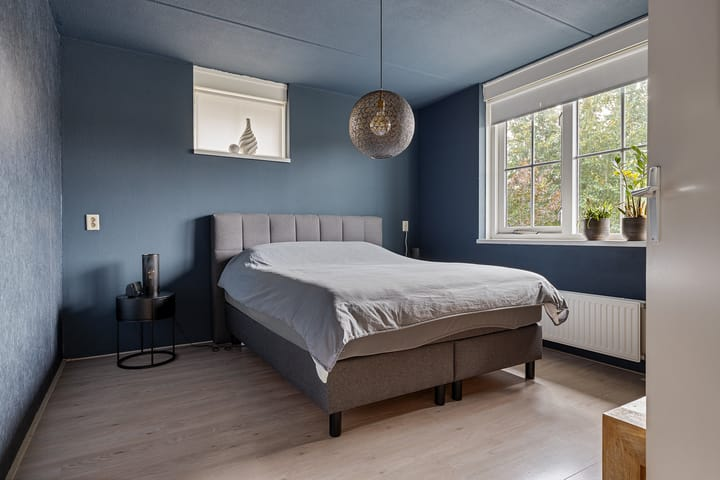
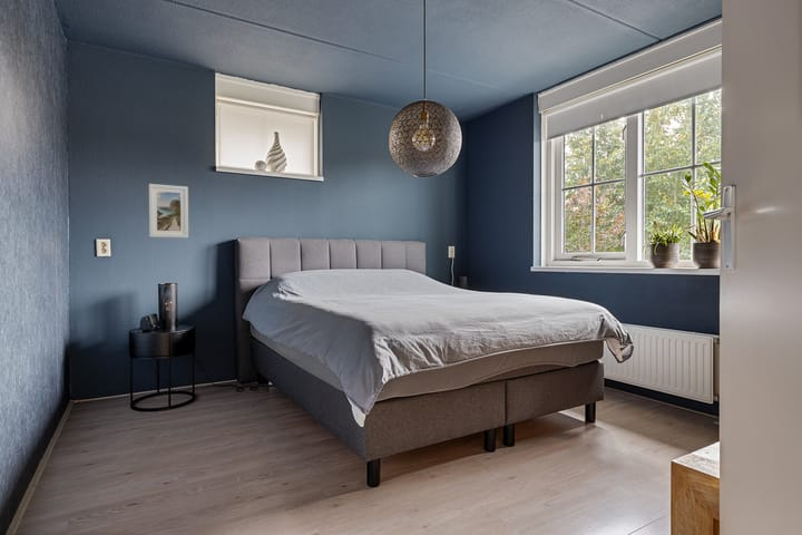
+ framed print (168, 211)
